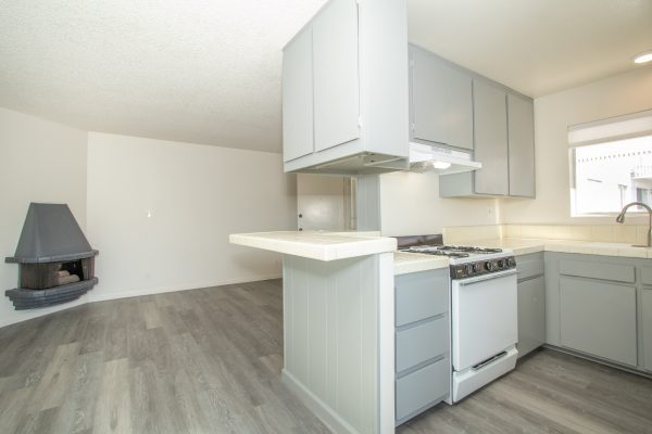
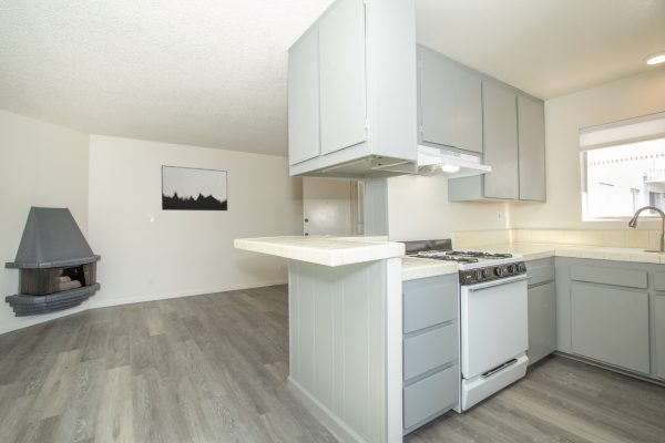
+ wall art (196, 189)
